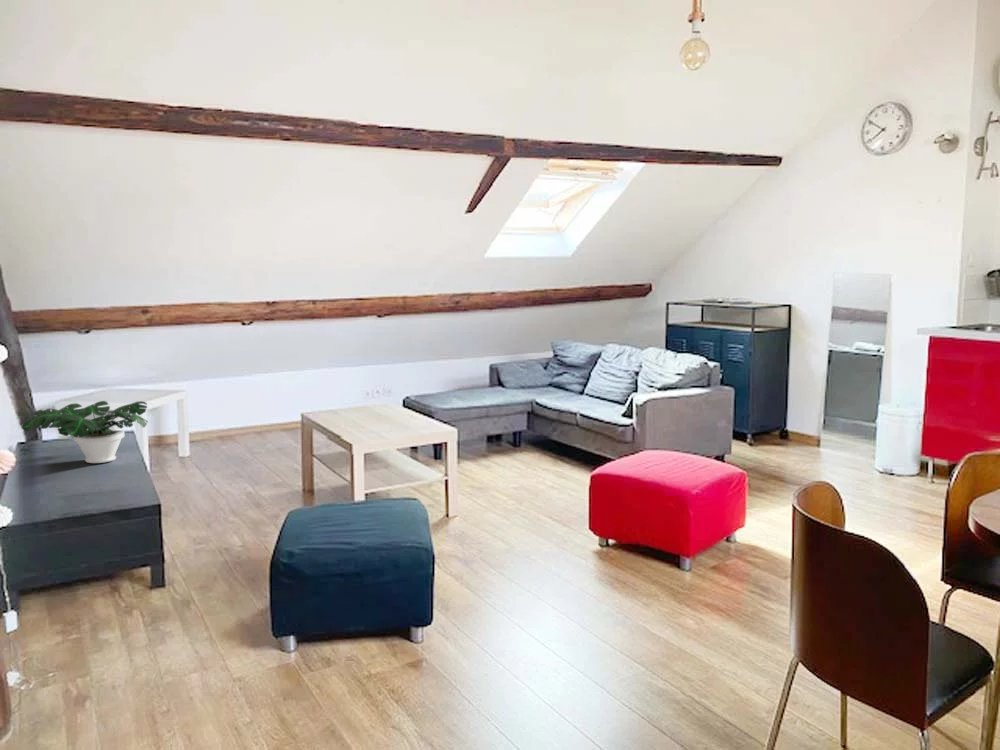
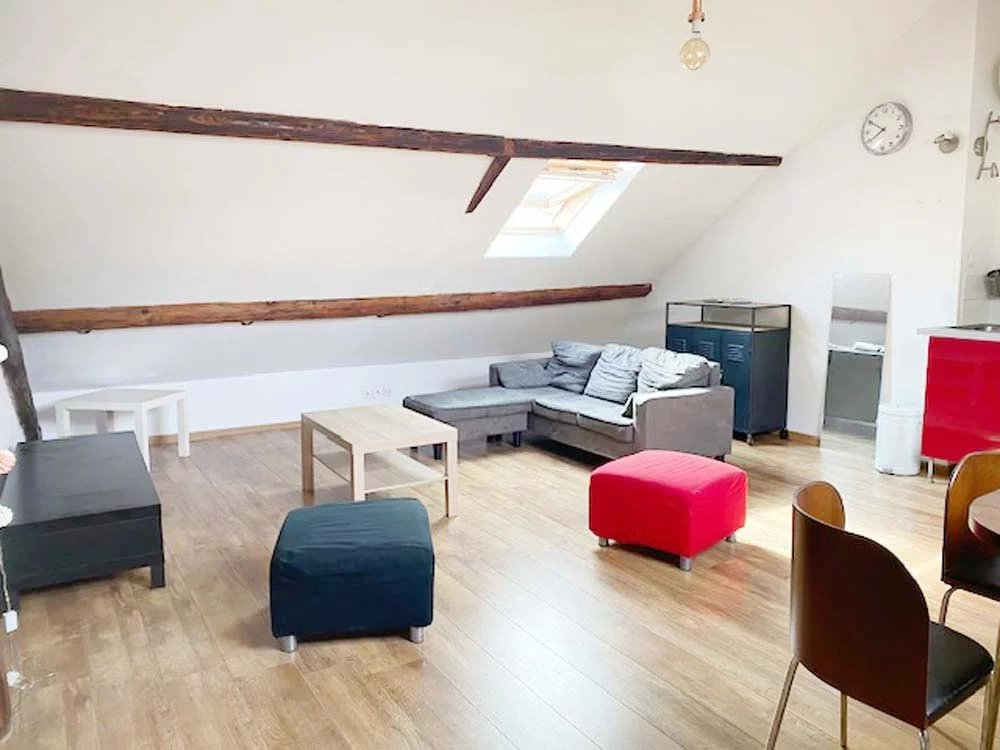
- potted plant (99, 432)
